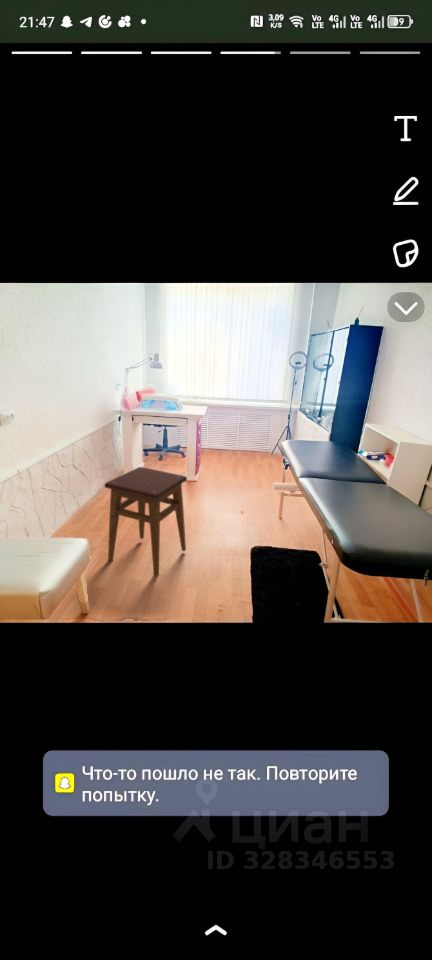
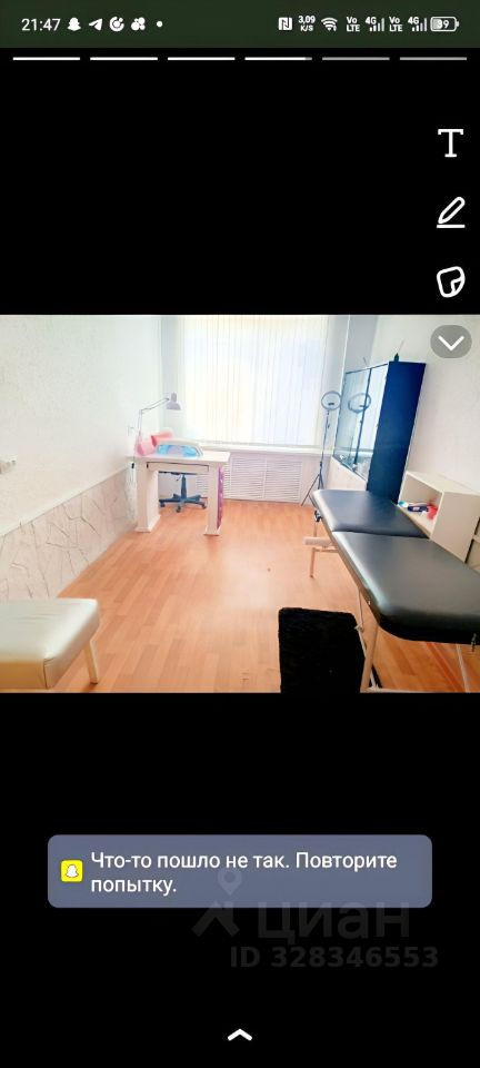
- stool (147, 519)
